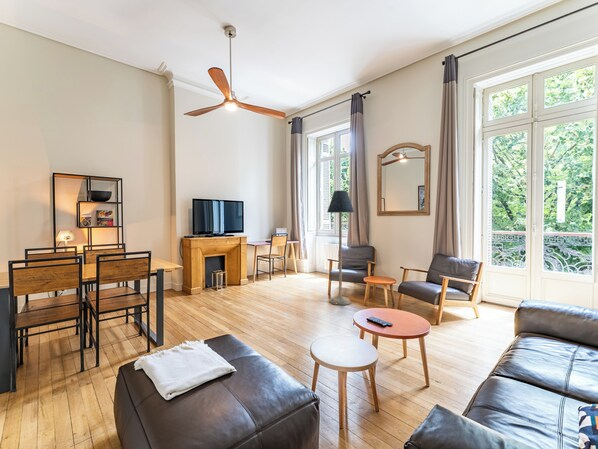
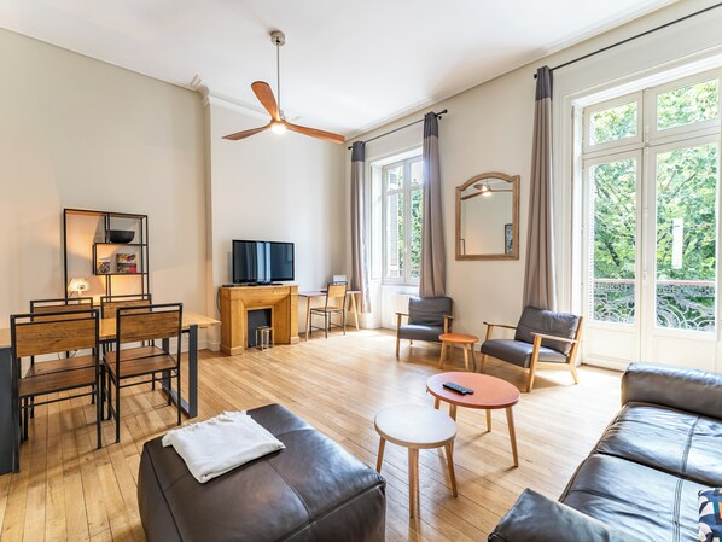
- floor lamp (340, 246)
